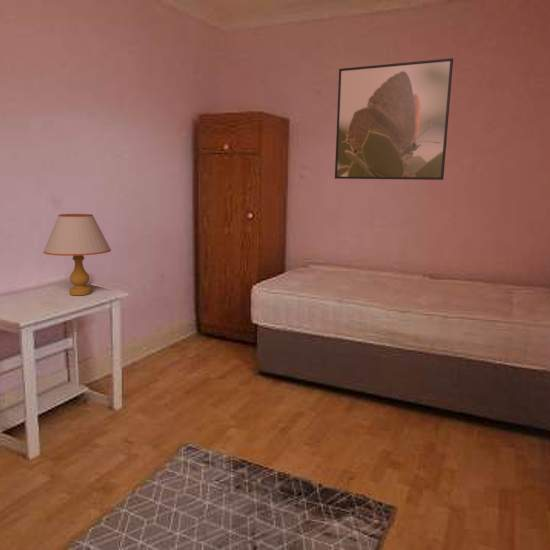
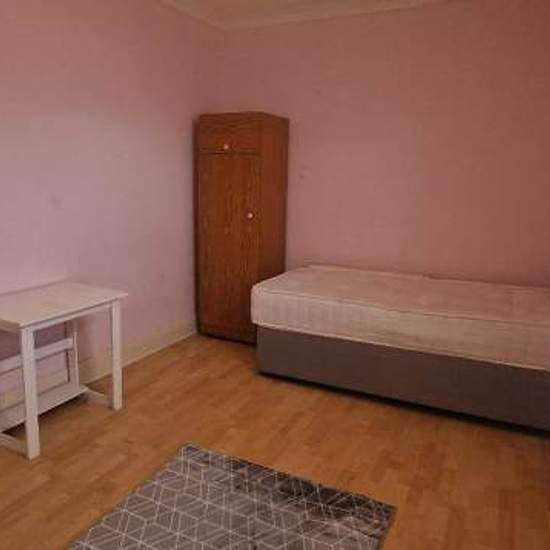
- table lamp (78, 254)
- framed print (389, 122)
